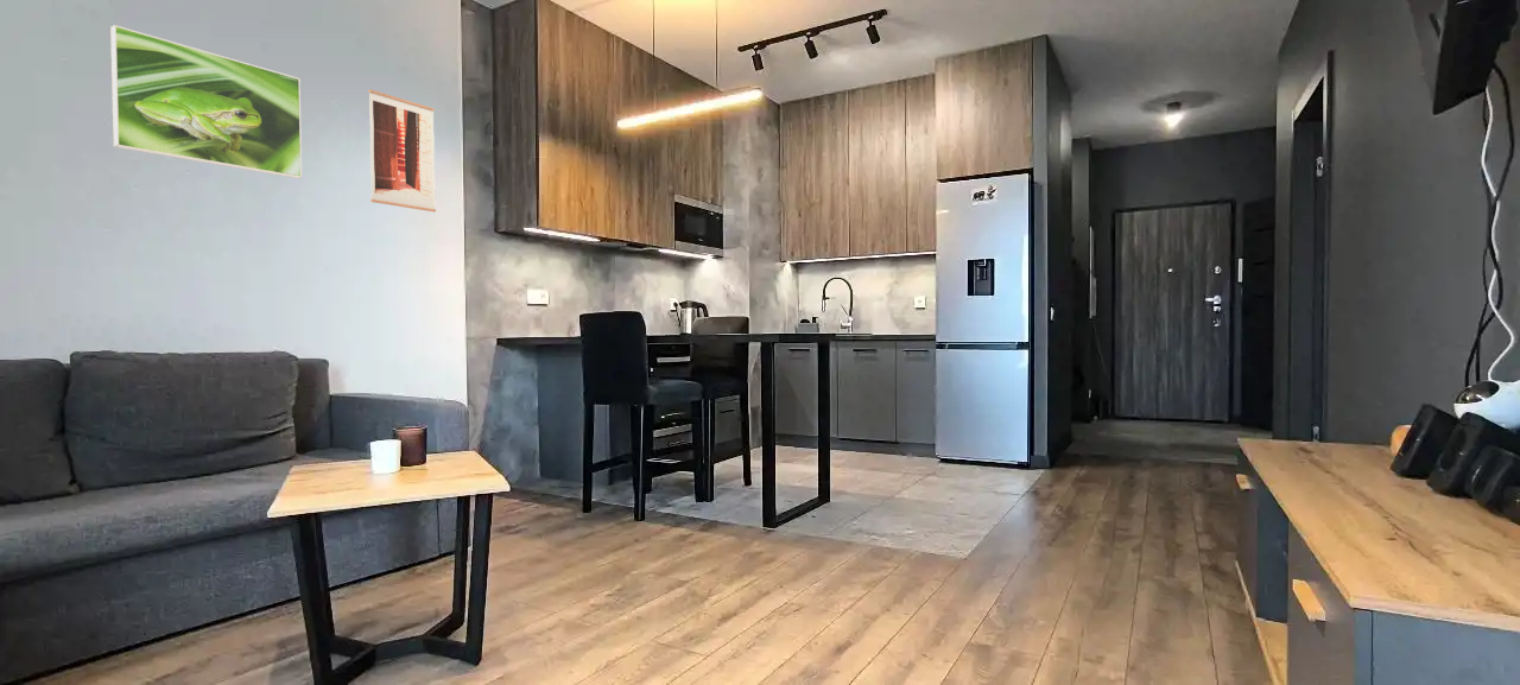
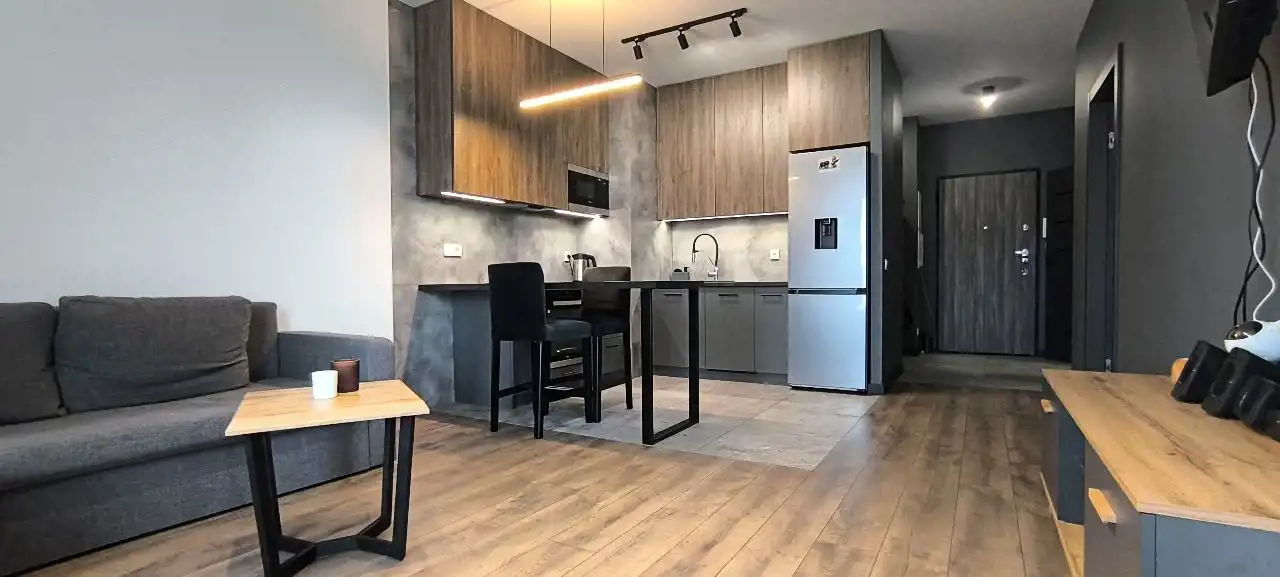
- wall art (403, 153)
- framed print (215, 109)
